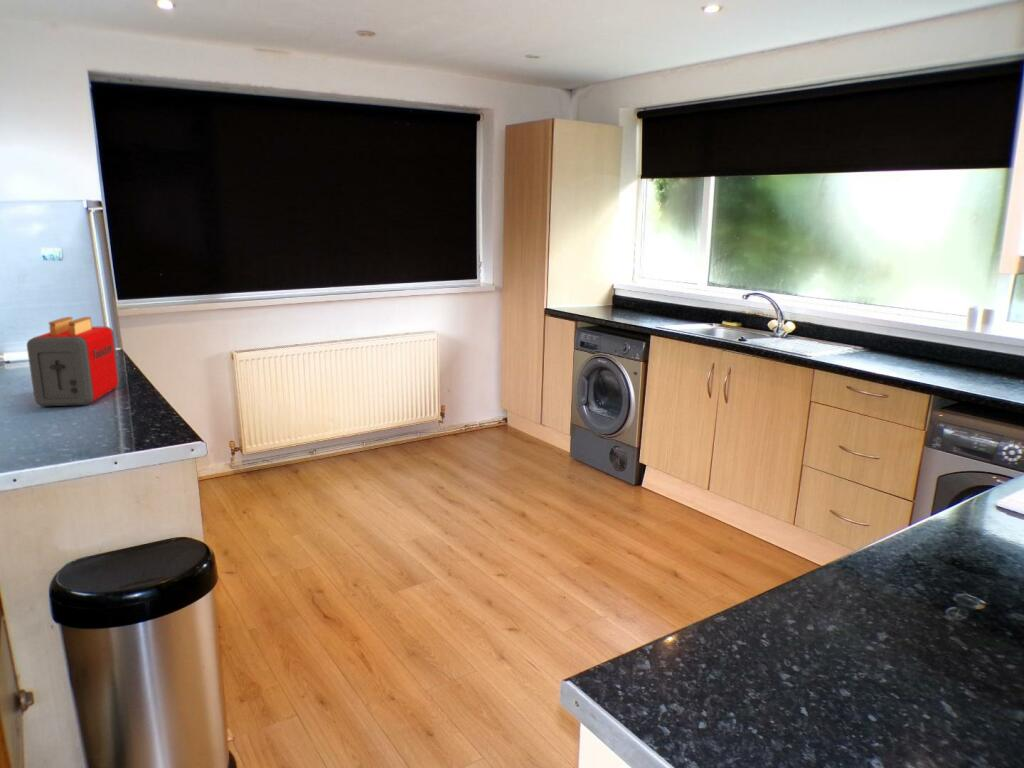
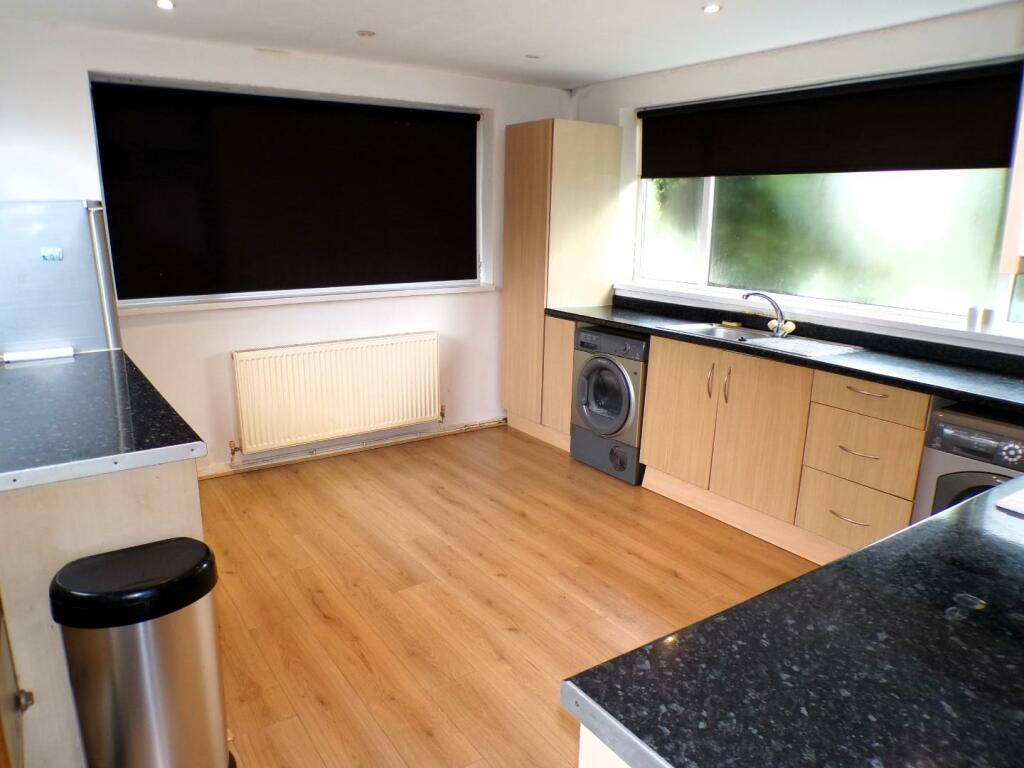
- toaster (75, 358)
